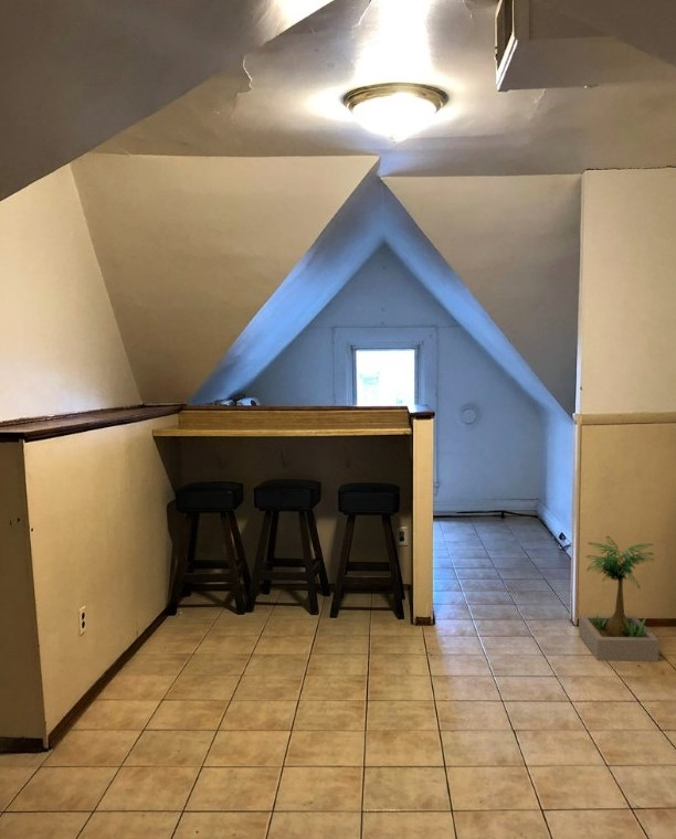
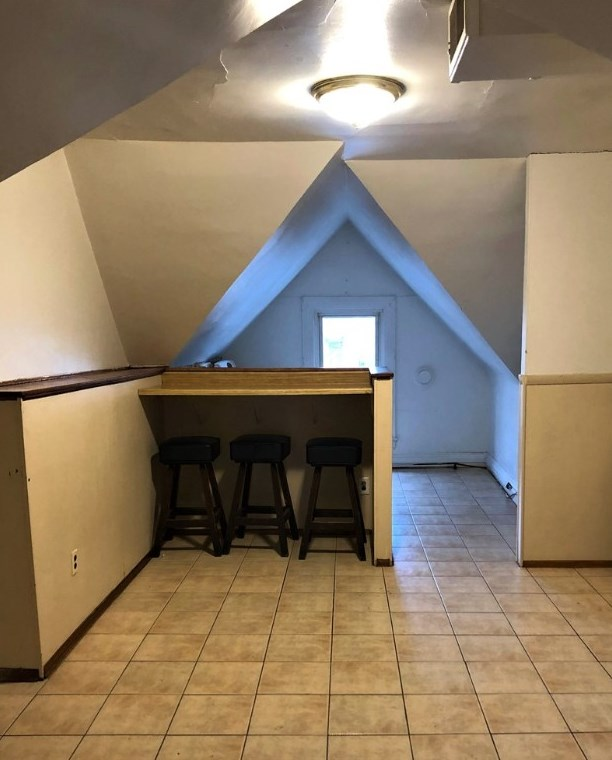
- potted plant (622, 595)
